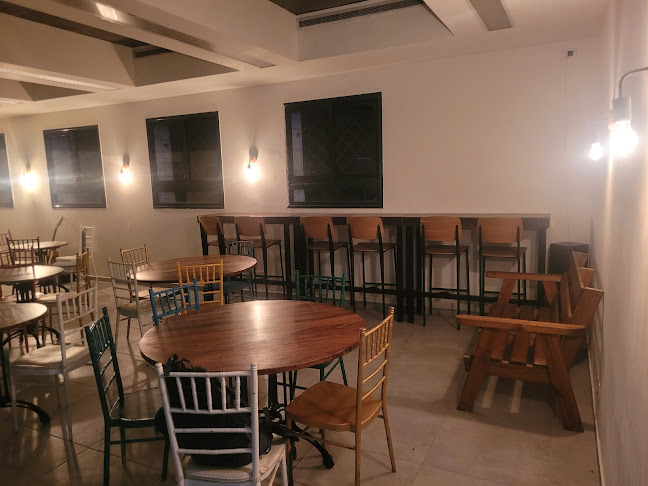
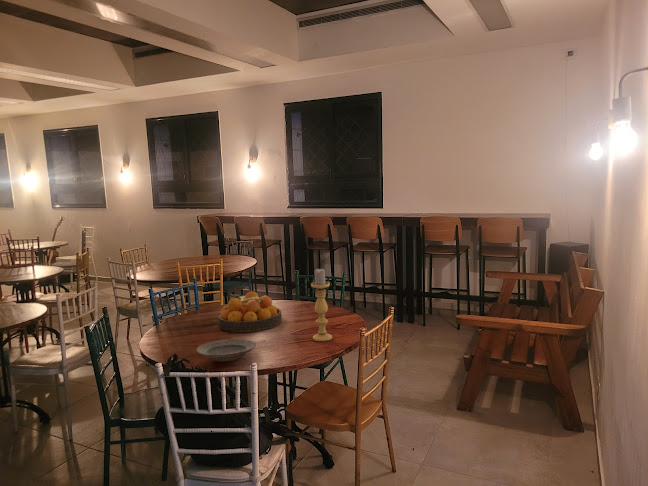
+ candle holder (321, 303)
+ fruit bowl (249, 309)
+ plate (227, 351)
